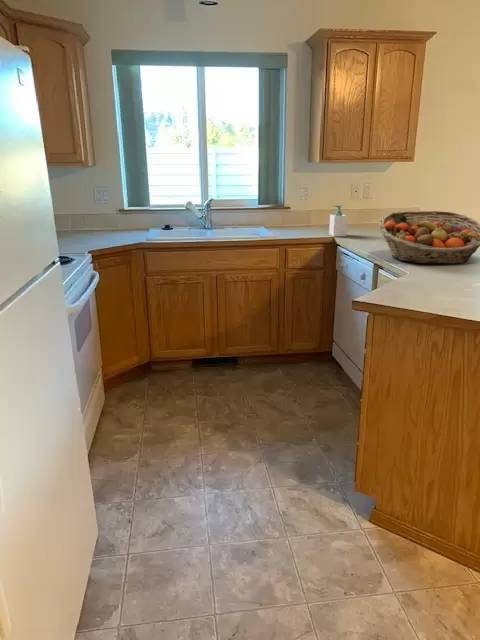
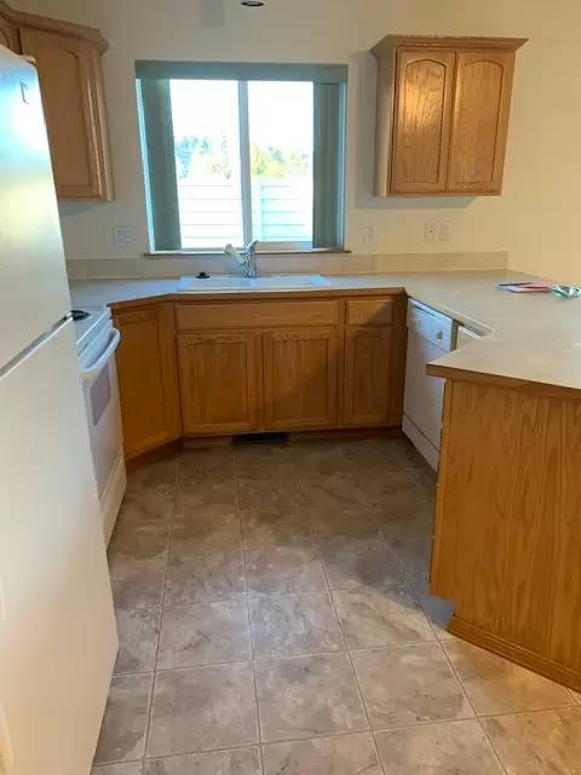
- fruit basket (431, 236)
- soap bottle (338, 220)
